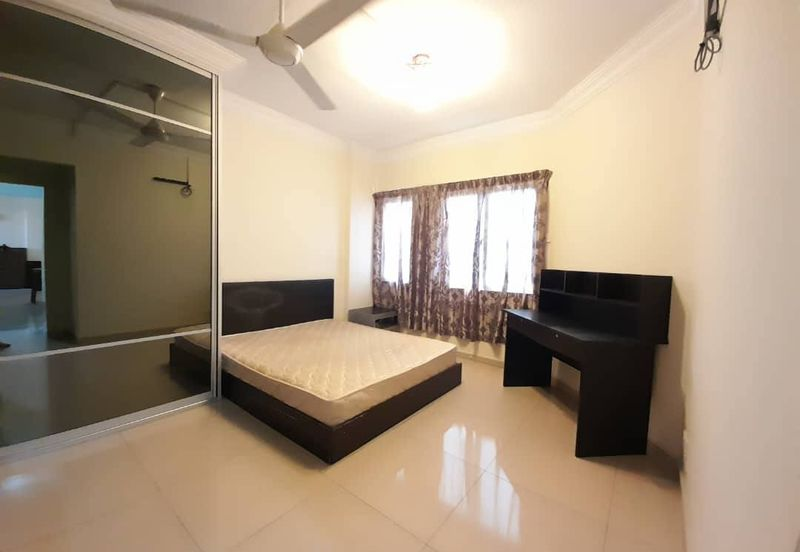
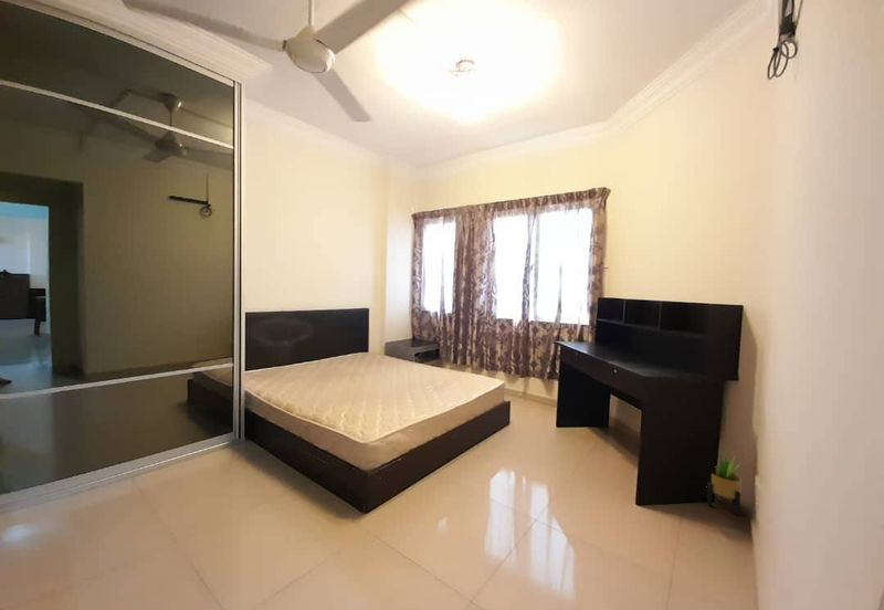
+ potted plant (723, 478)
